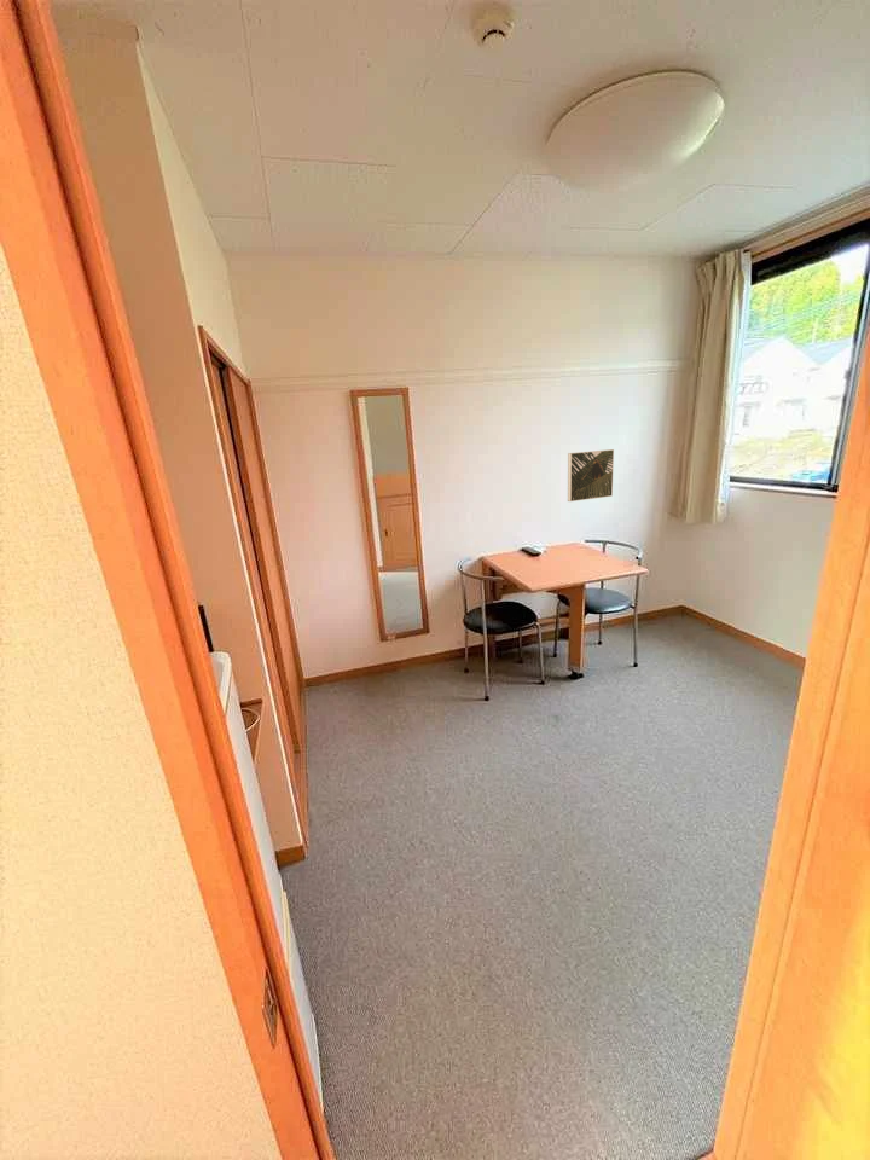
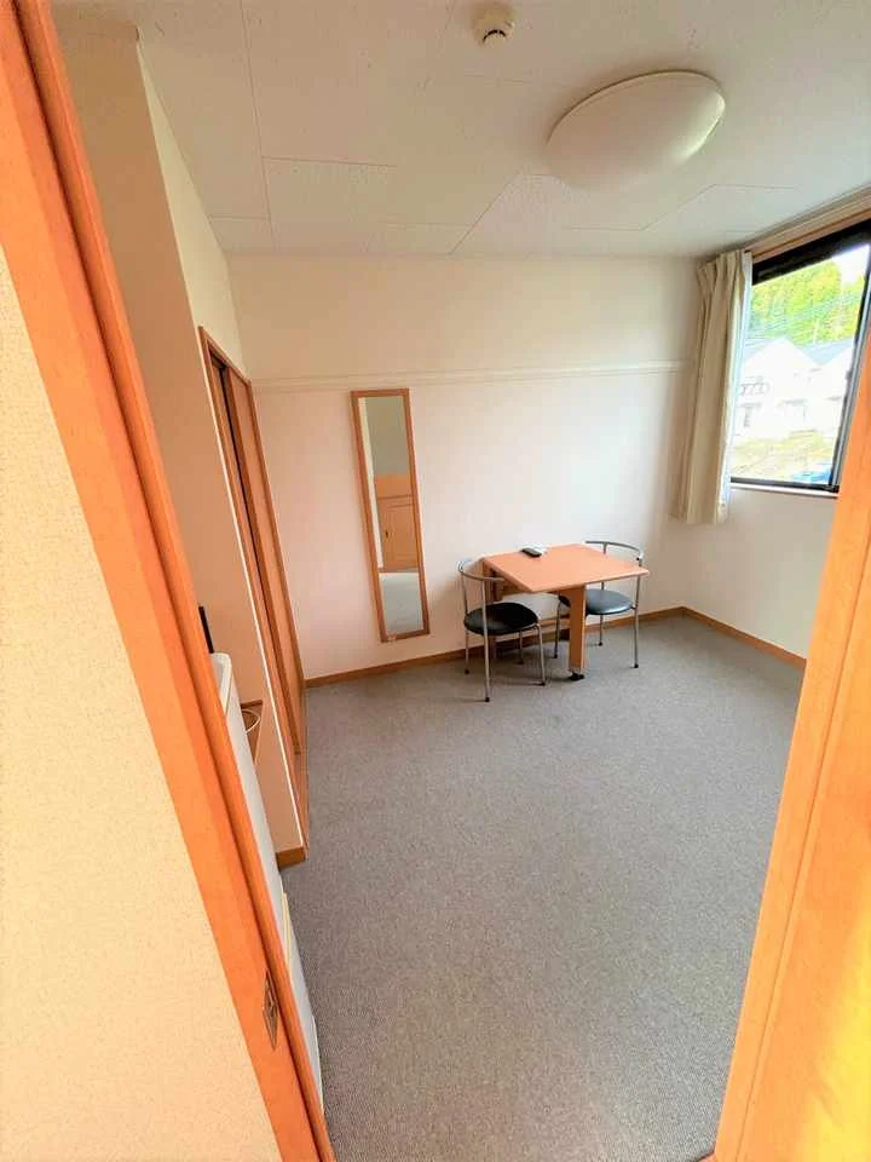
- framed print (590, 475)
